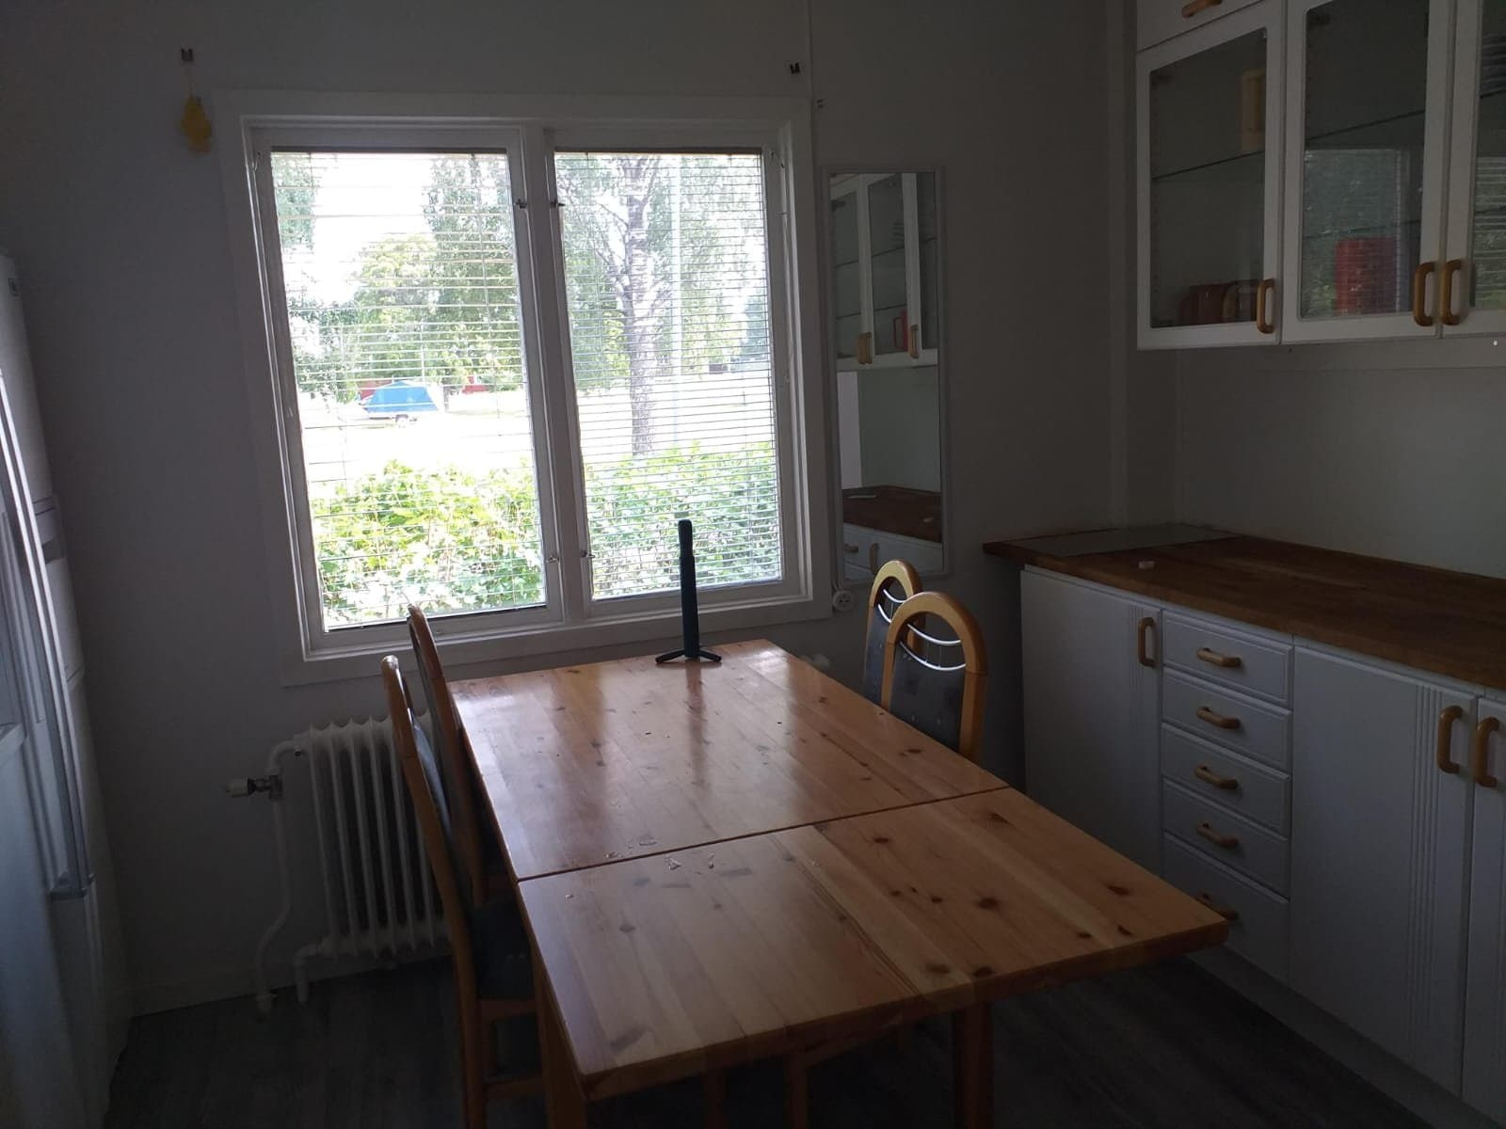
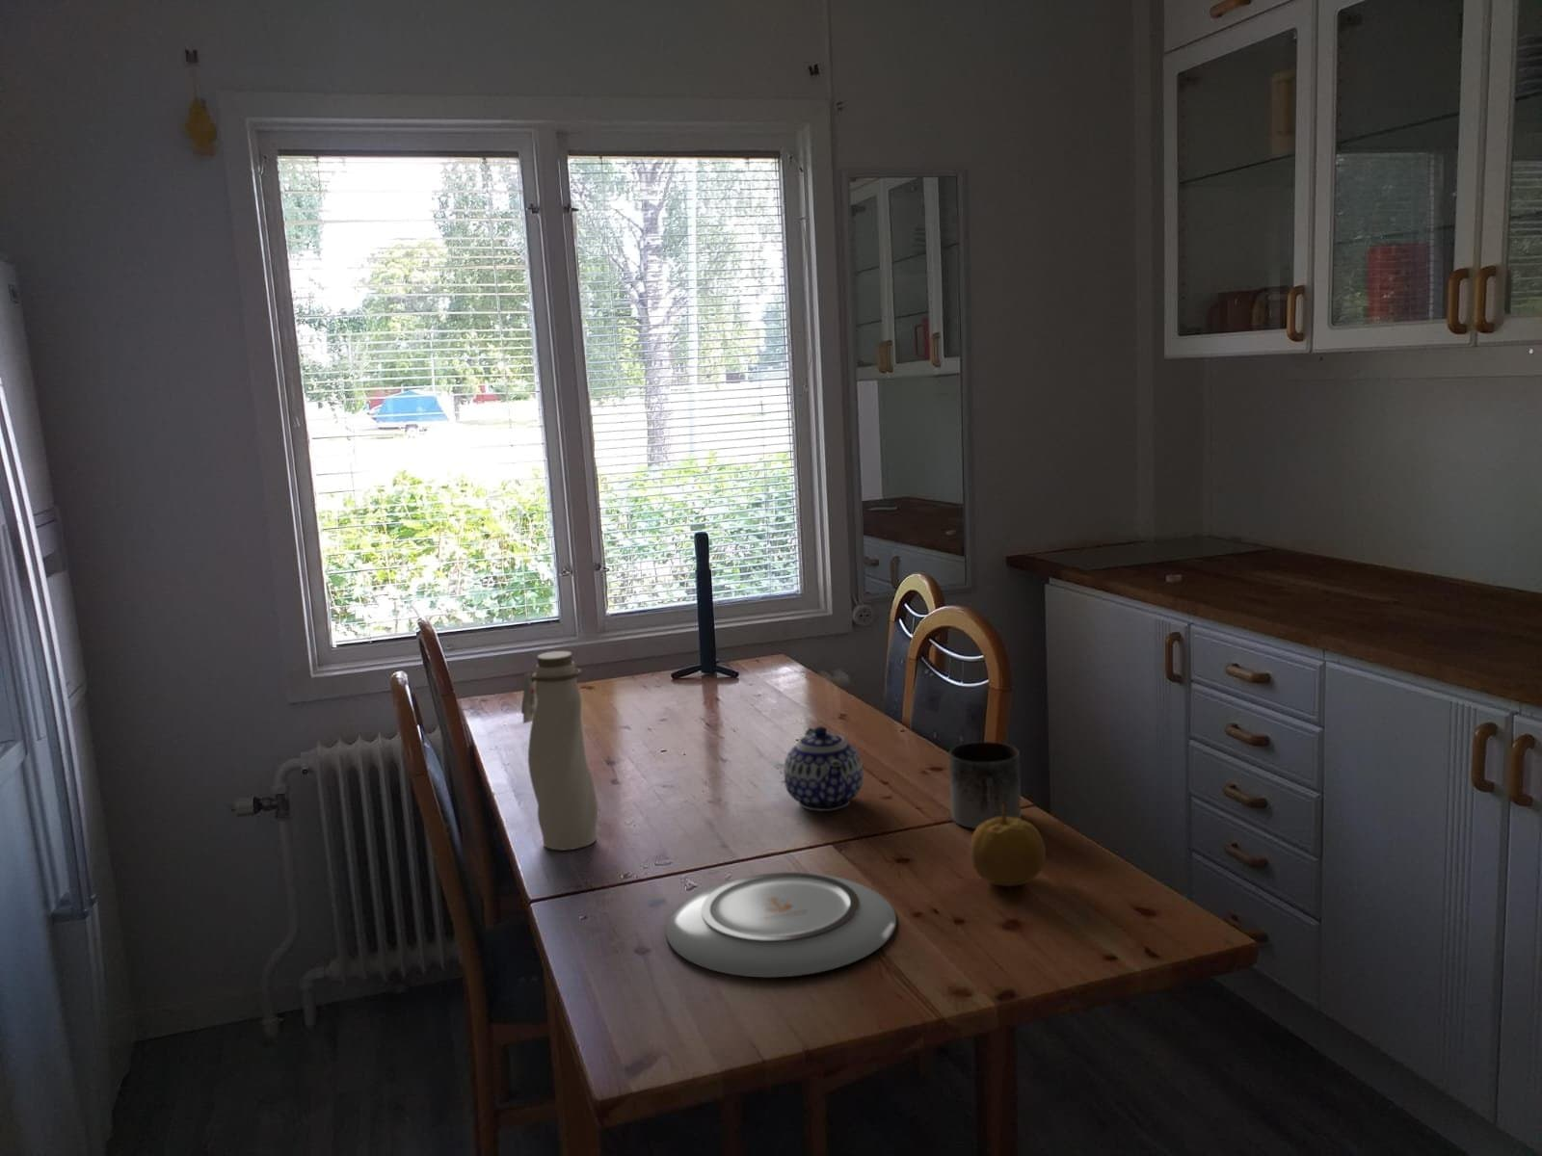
+ water bottle (557, 748)
+ teapot (822, 764)
+ mug (988, 788)
+ fruit (1007, 843)
+ plate (779, 912)
